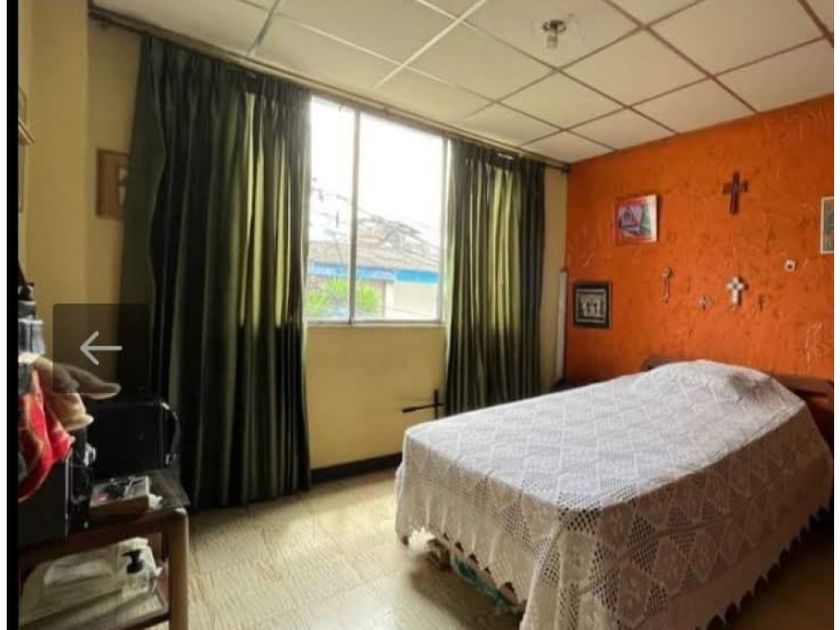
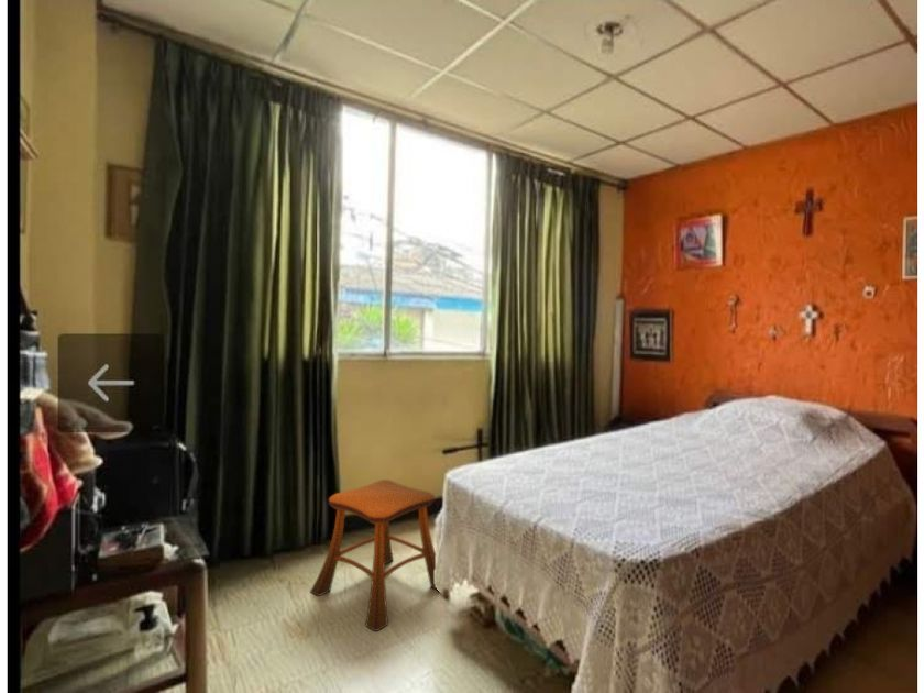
+ stool (382, 541)
